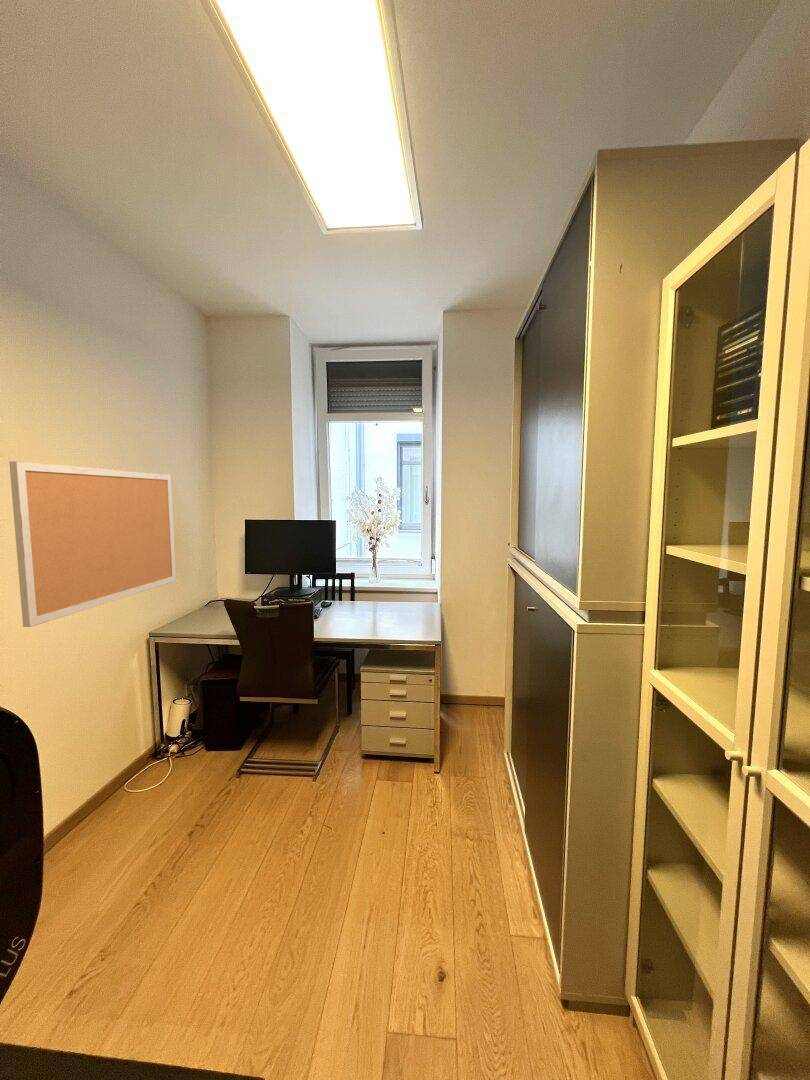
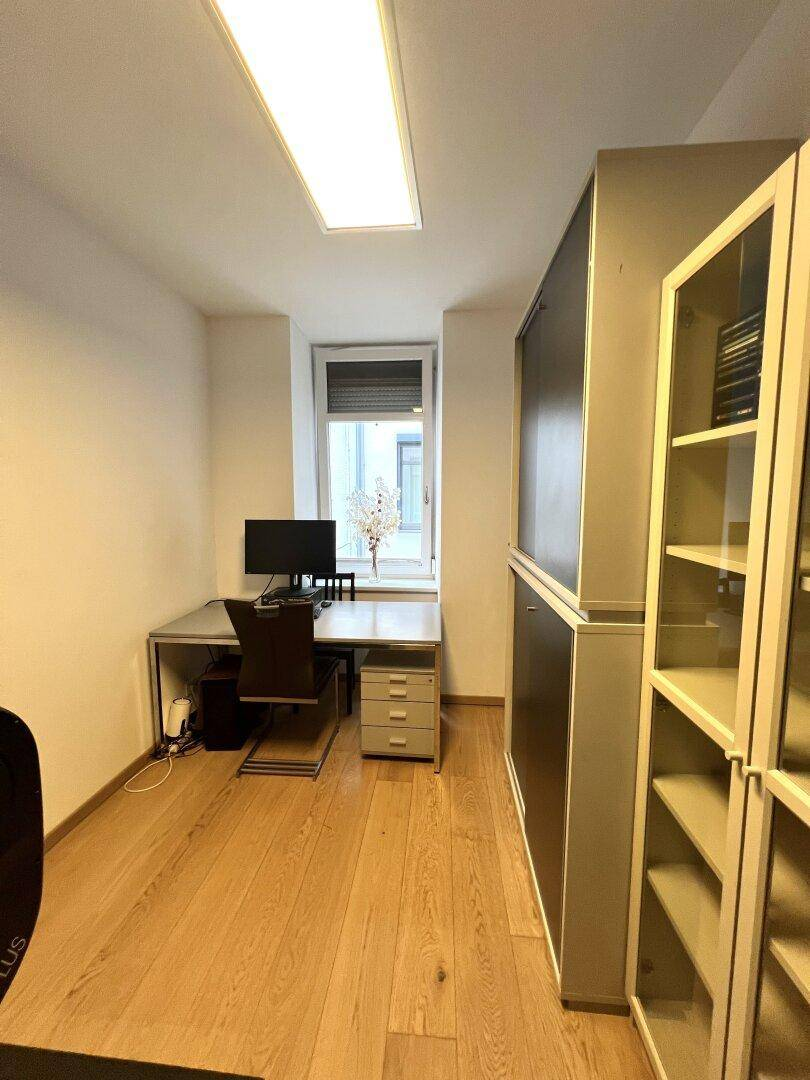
- bulletin board (112, 535)
